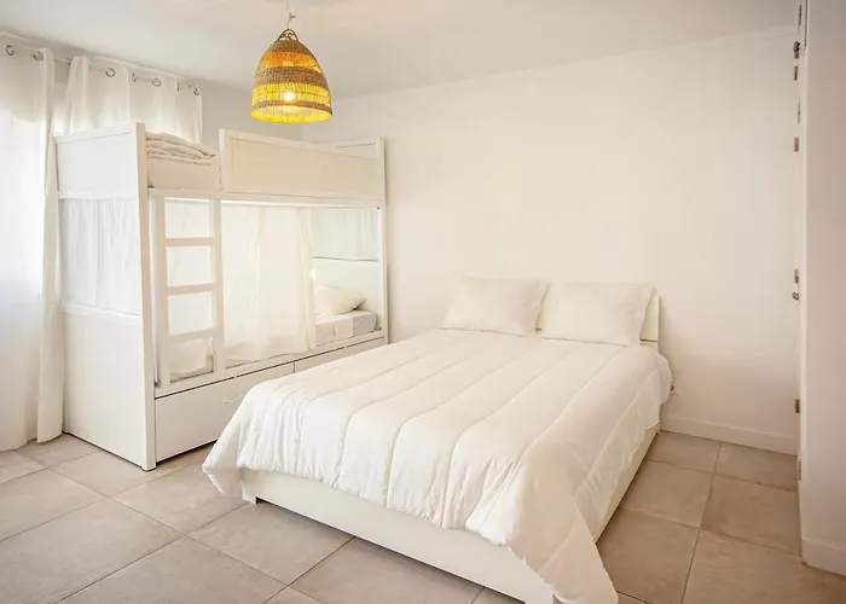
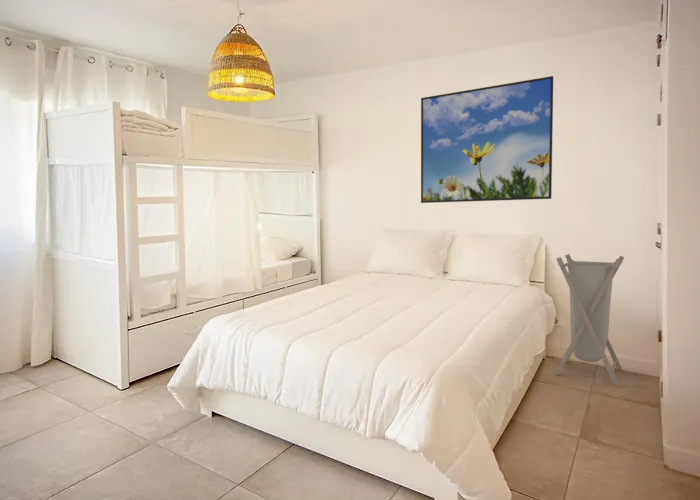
+ laundry hamper (589, 314)
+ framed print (481, 144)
